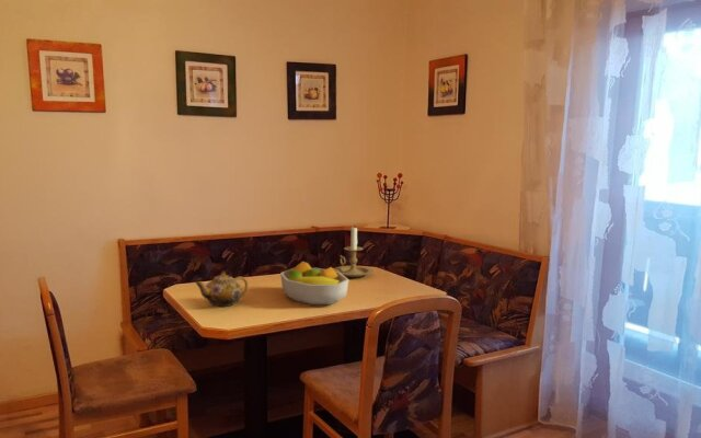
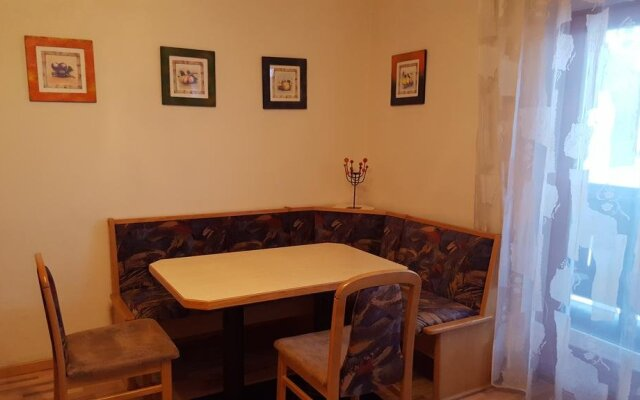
- fruit bowl (313, 281)
- teapot (222, 287)
- candle holder (353, 250)
